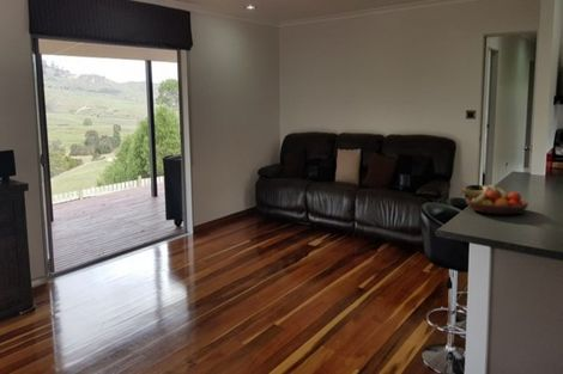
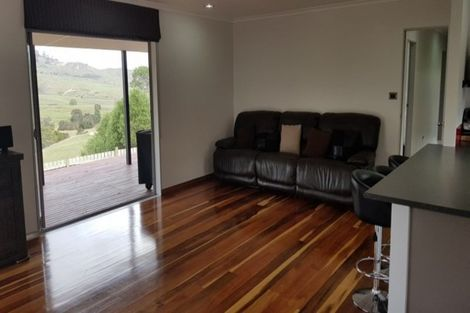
- fruit bowl (496, 198)
